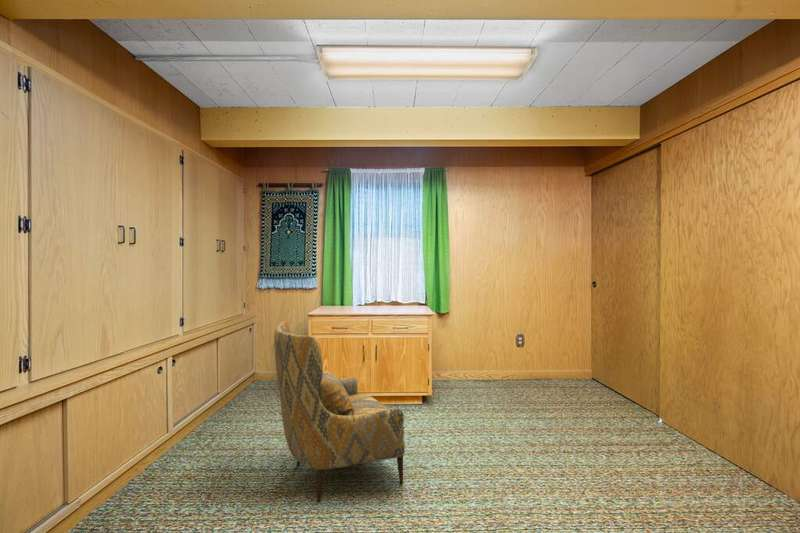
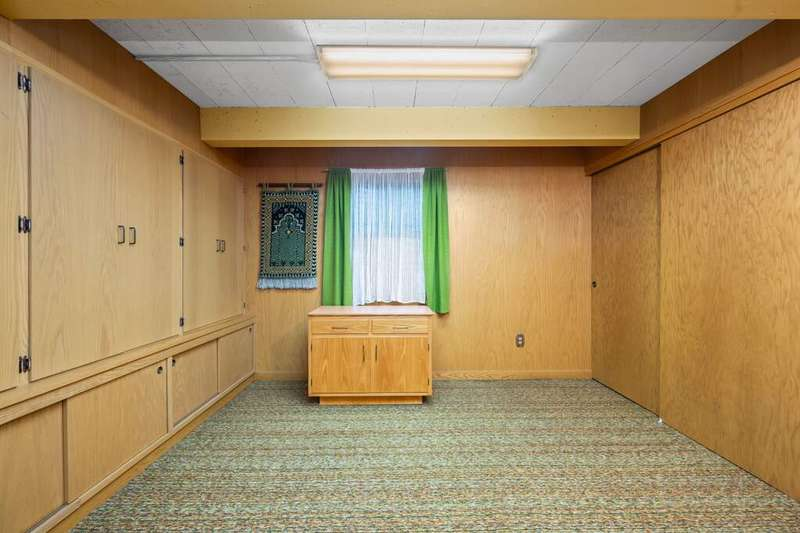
- armchair (334, 399)
